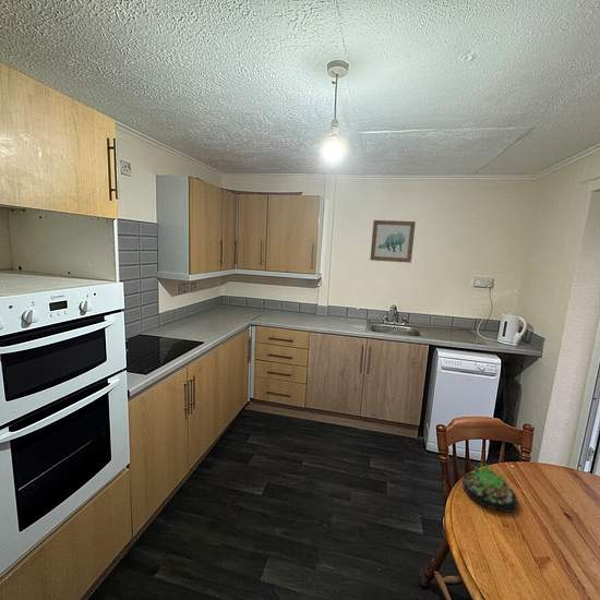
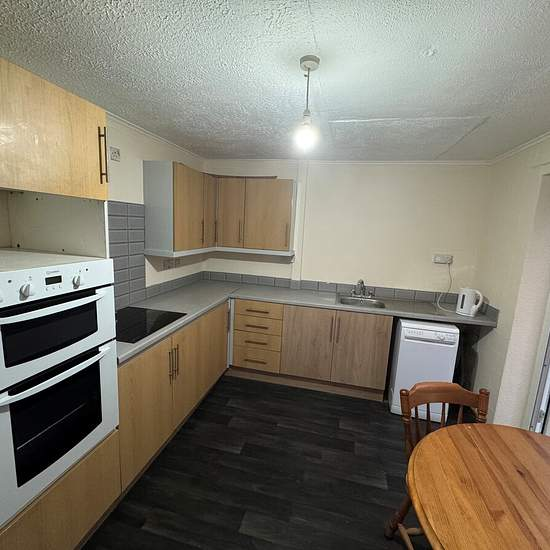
- succulent plant (488, 483)
- wall art (392, 241)
